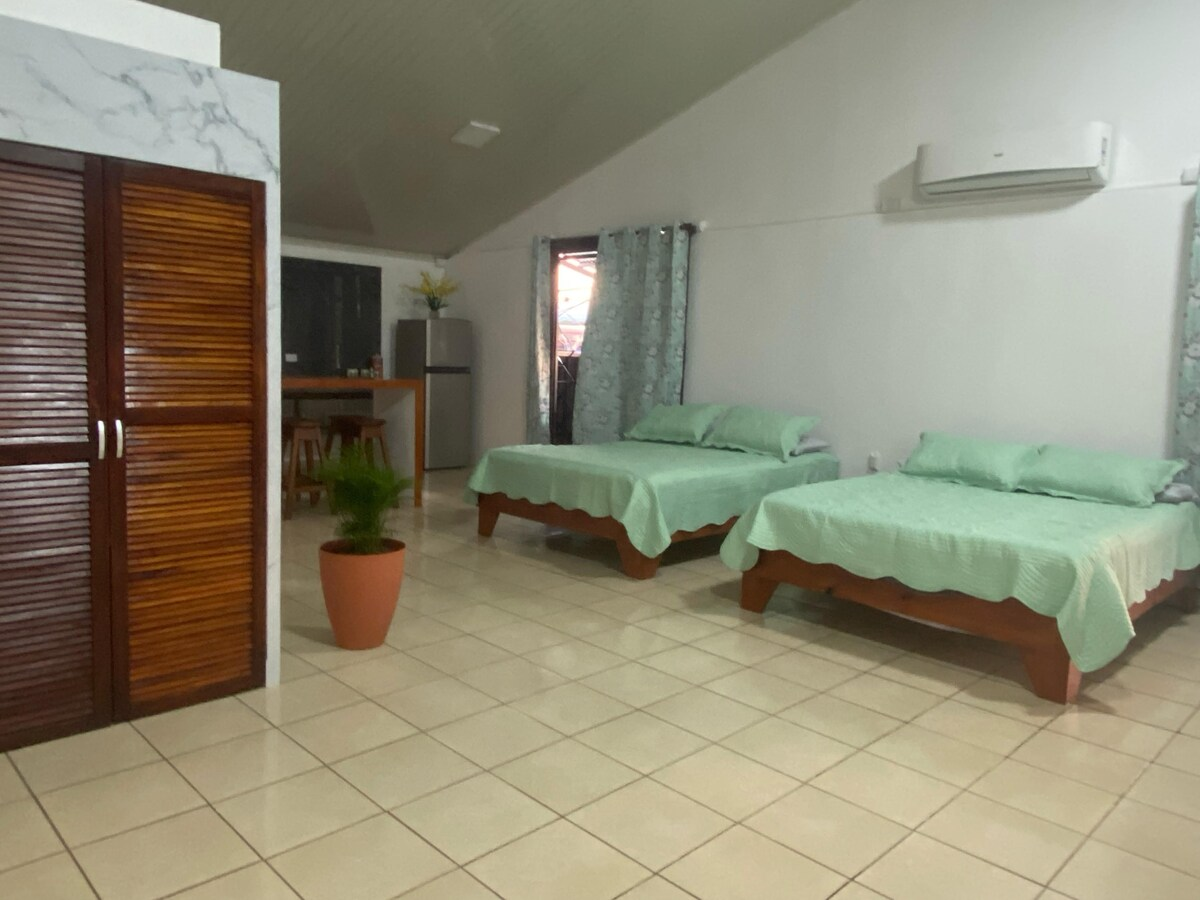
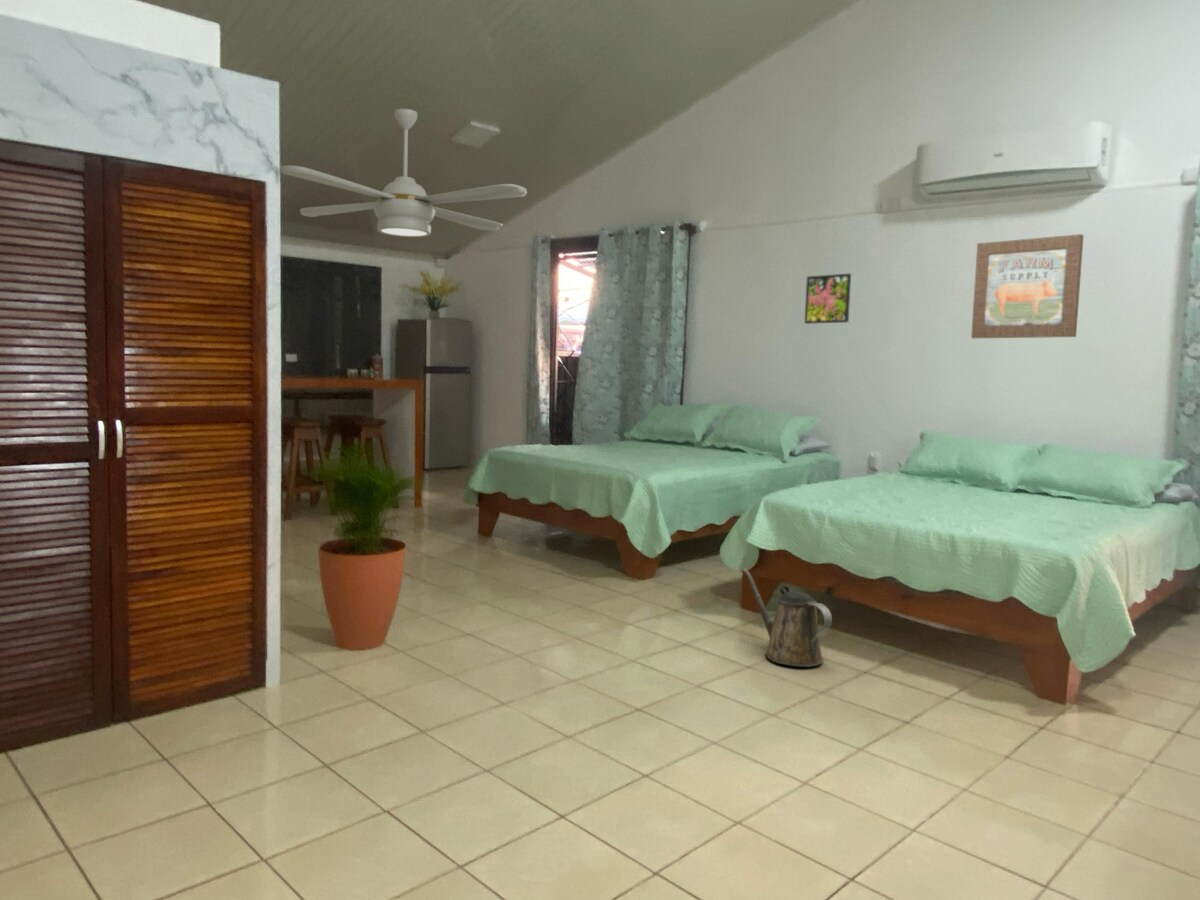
+ ceiling fan (405, 172)
+ wall art (1025, 288)
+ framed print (827, 299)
+ watering can (782, 616)
